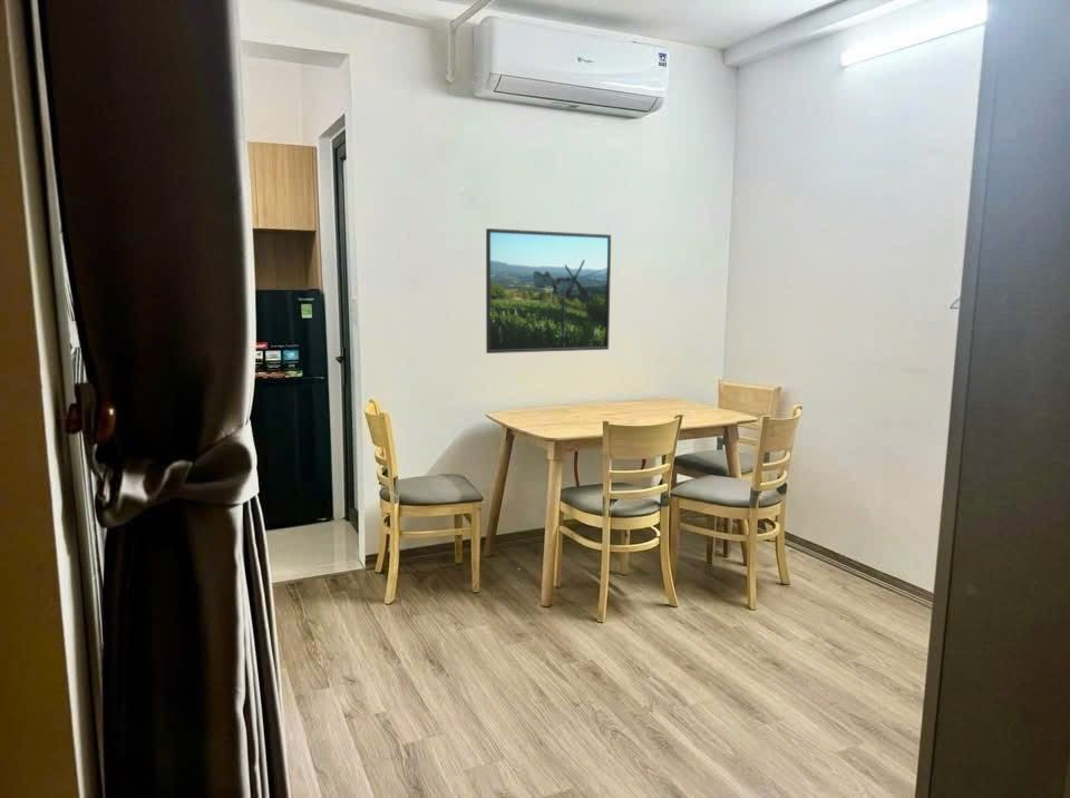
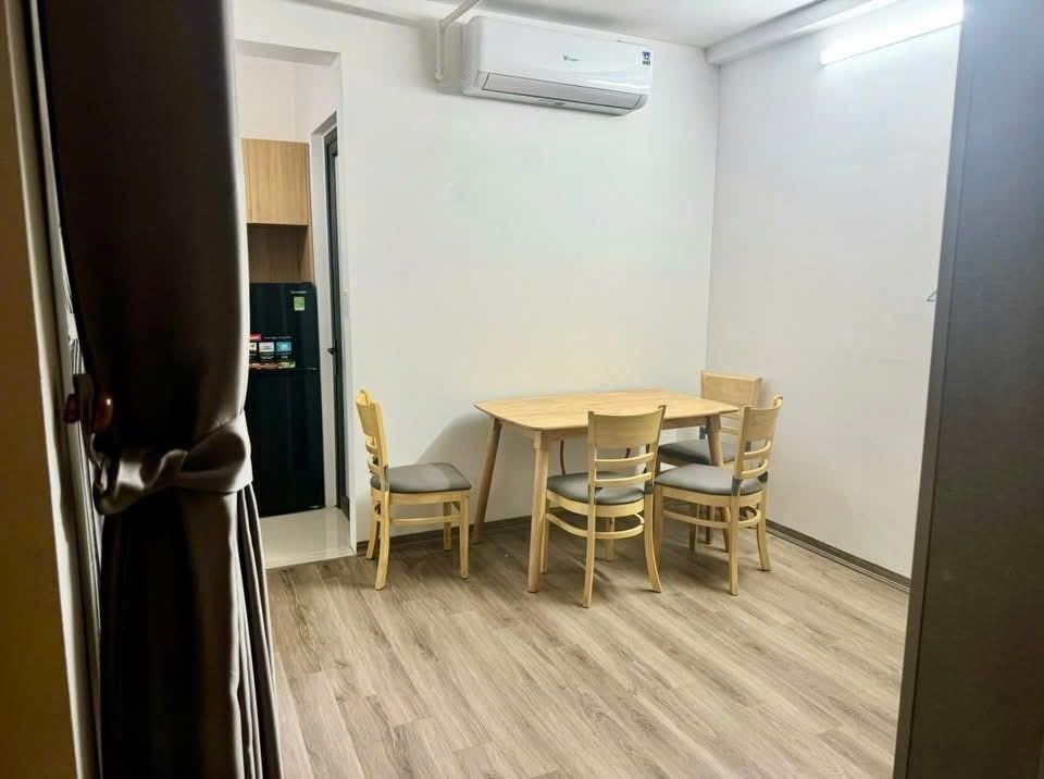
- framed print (549, 292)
